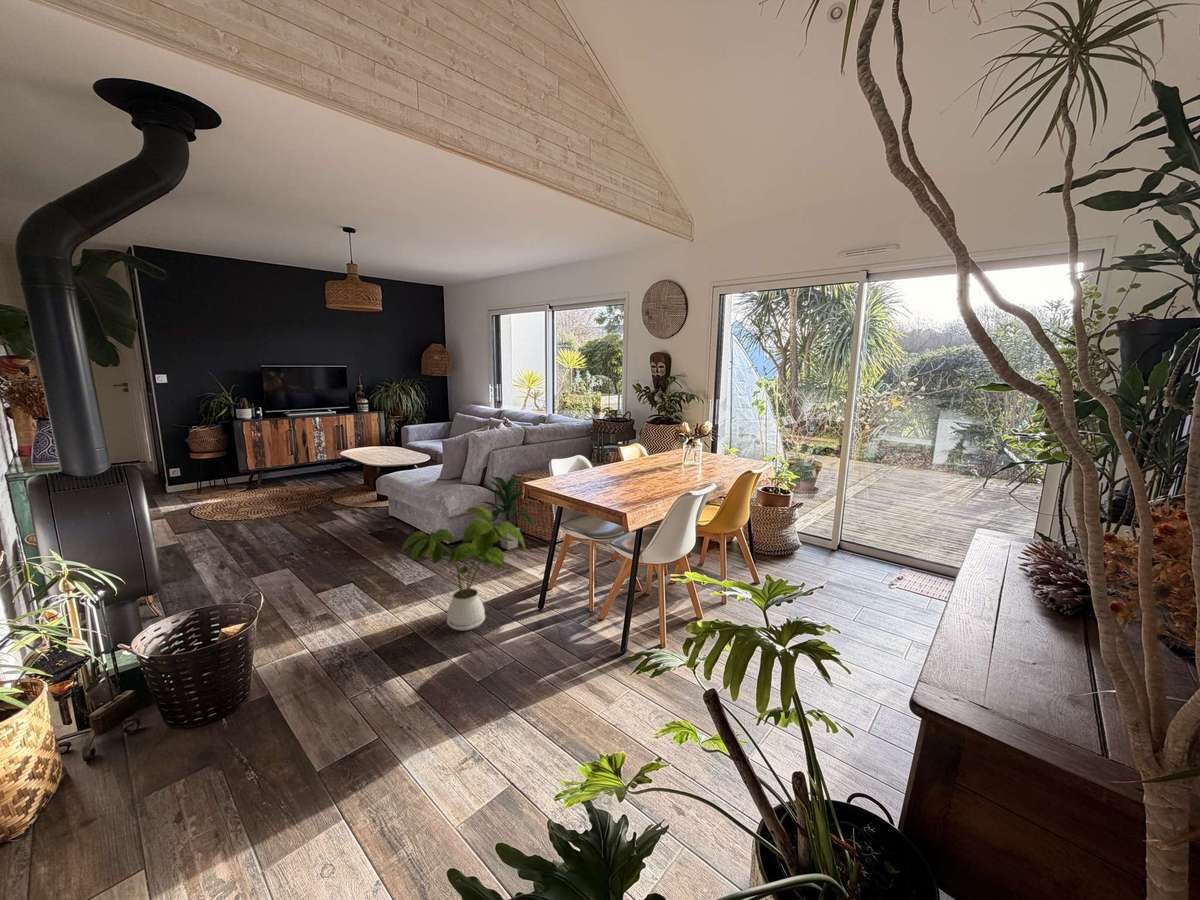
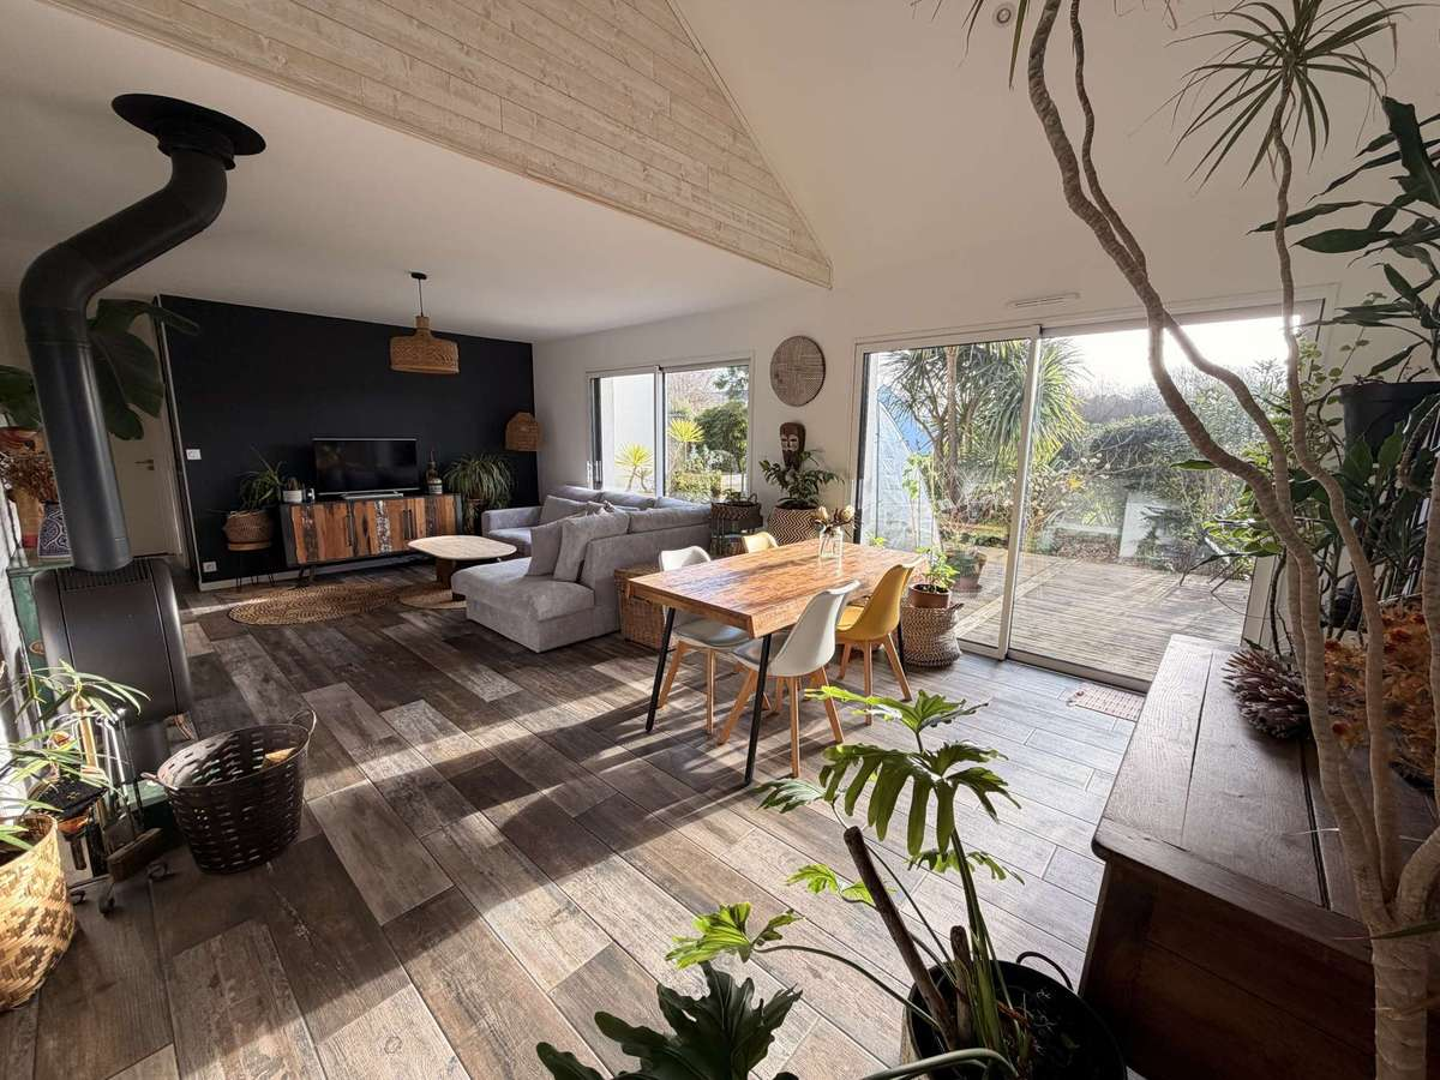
- indoor plant (505, 510)
- house plant (478, 567)
